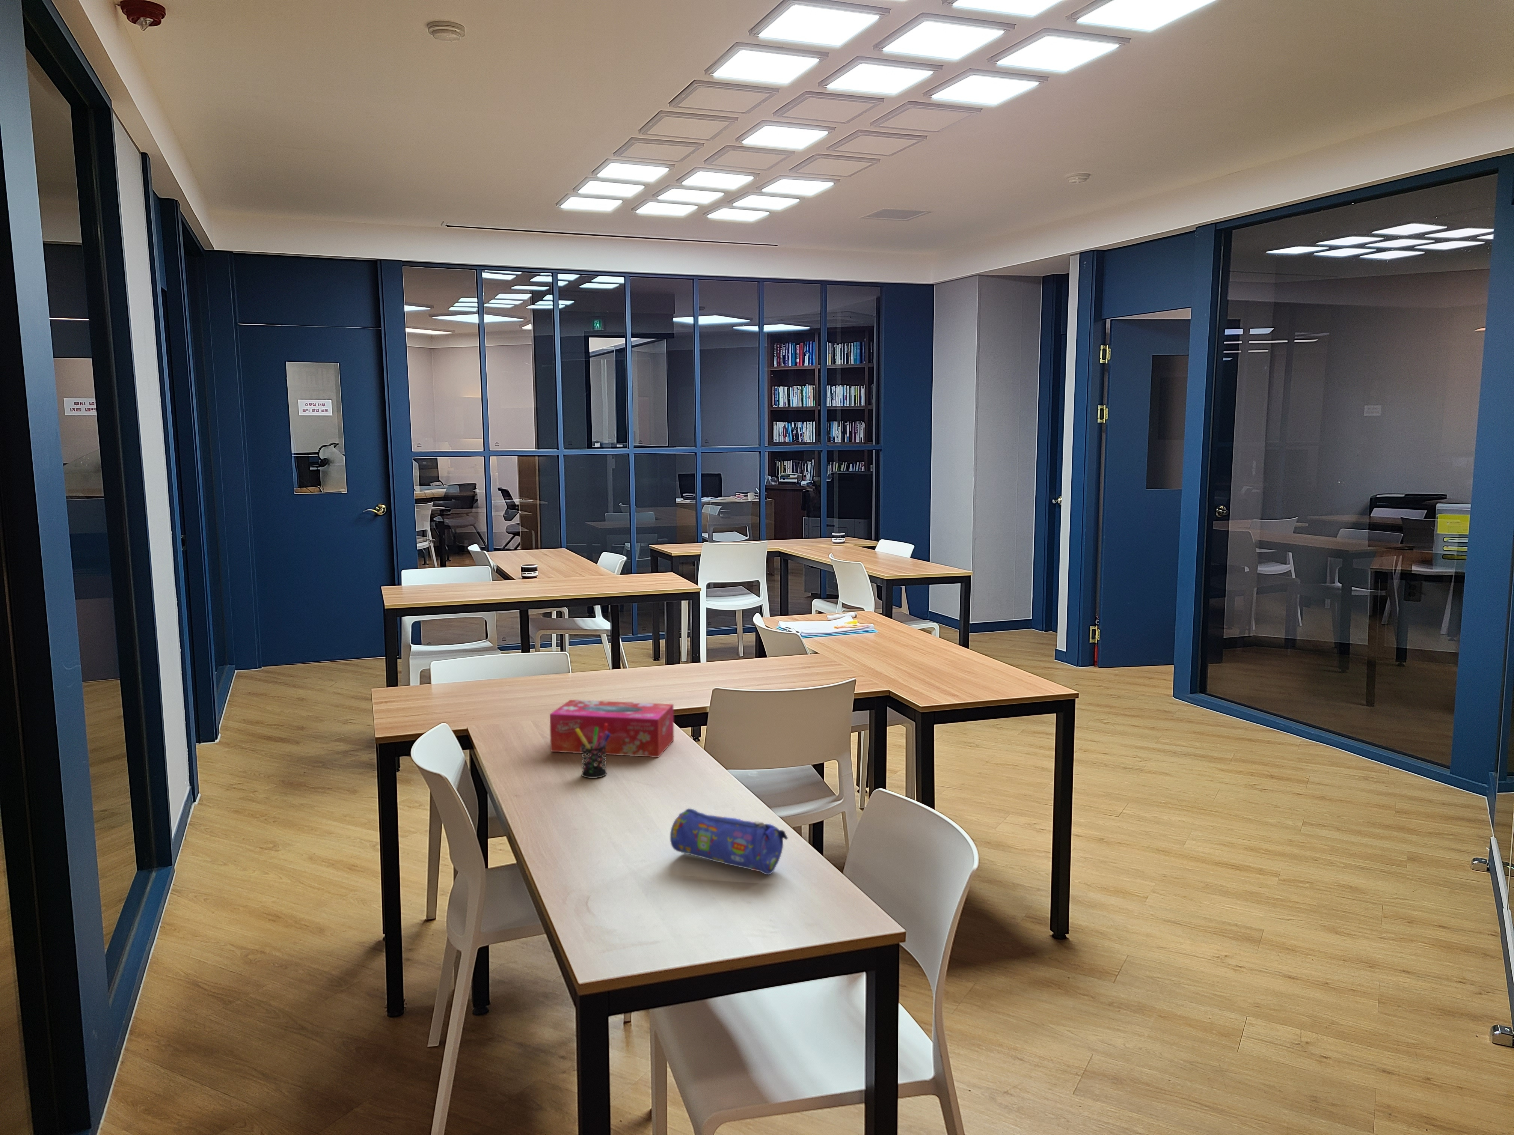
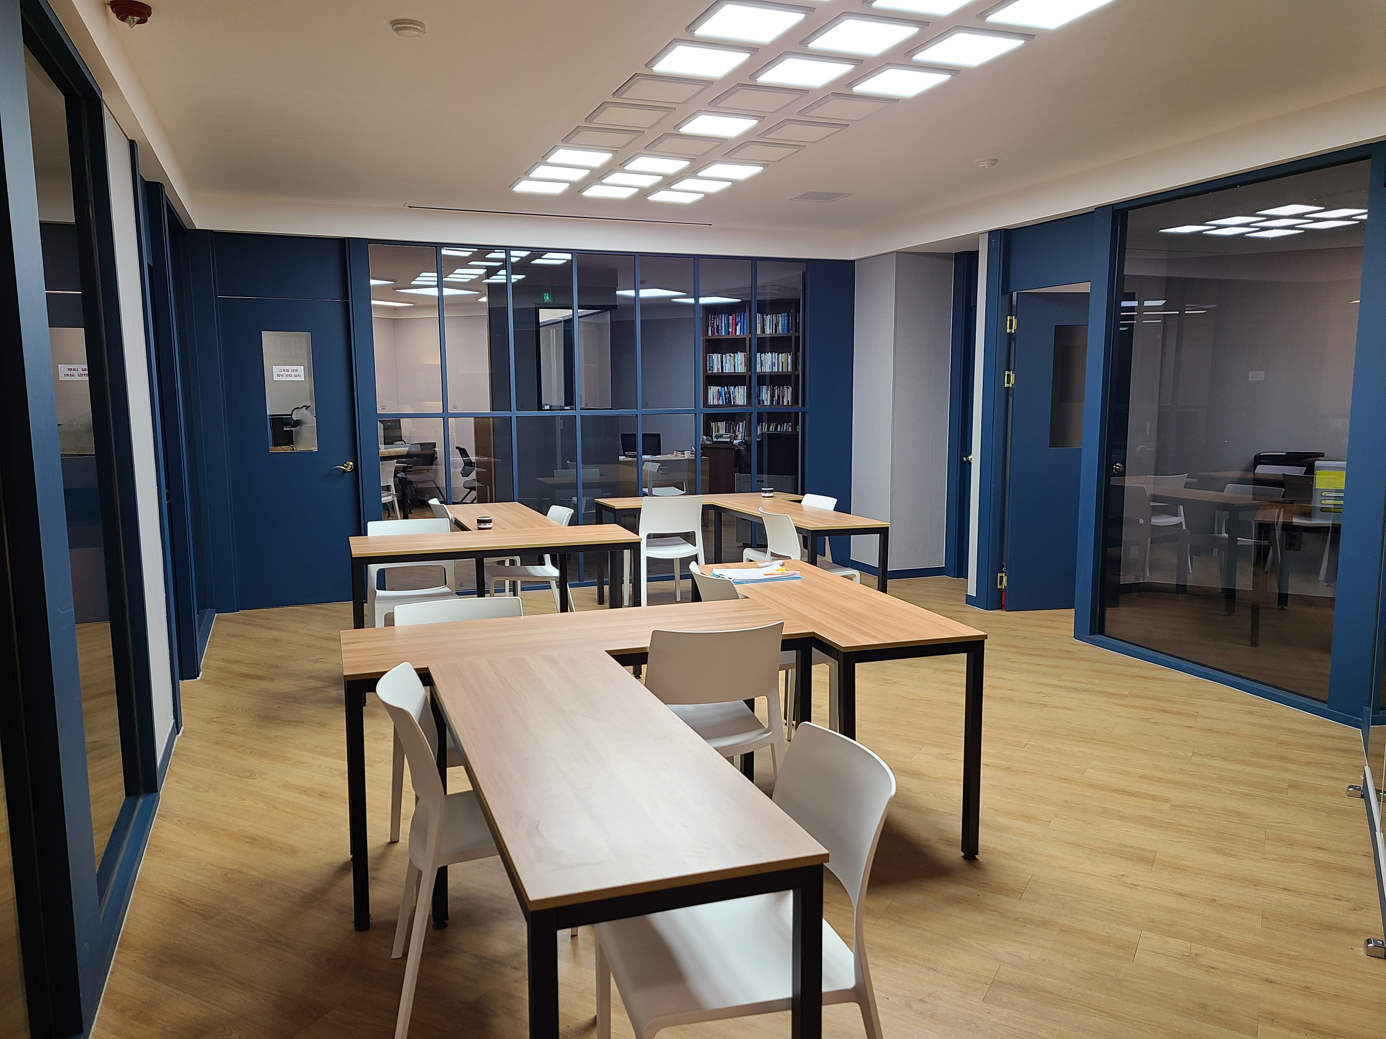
- tissue box (613, 727)
- pencil case (727, 838)
- pen holder (596, 748)
